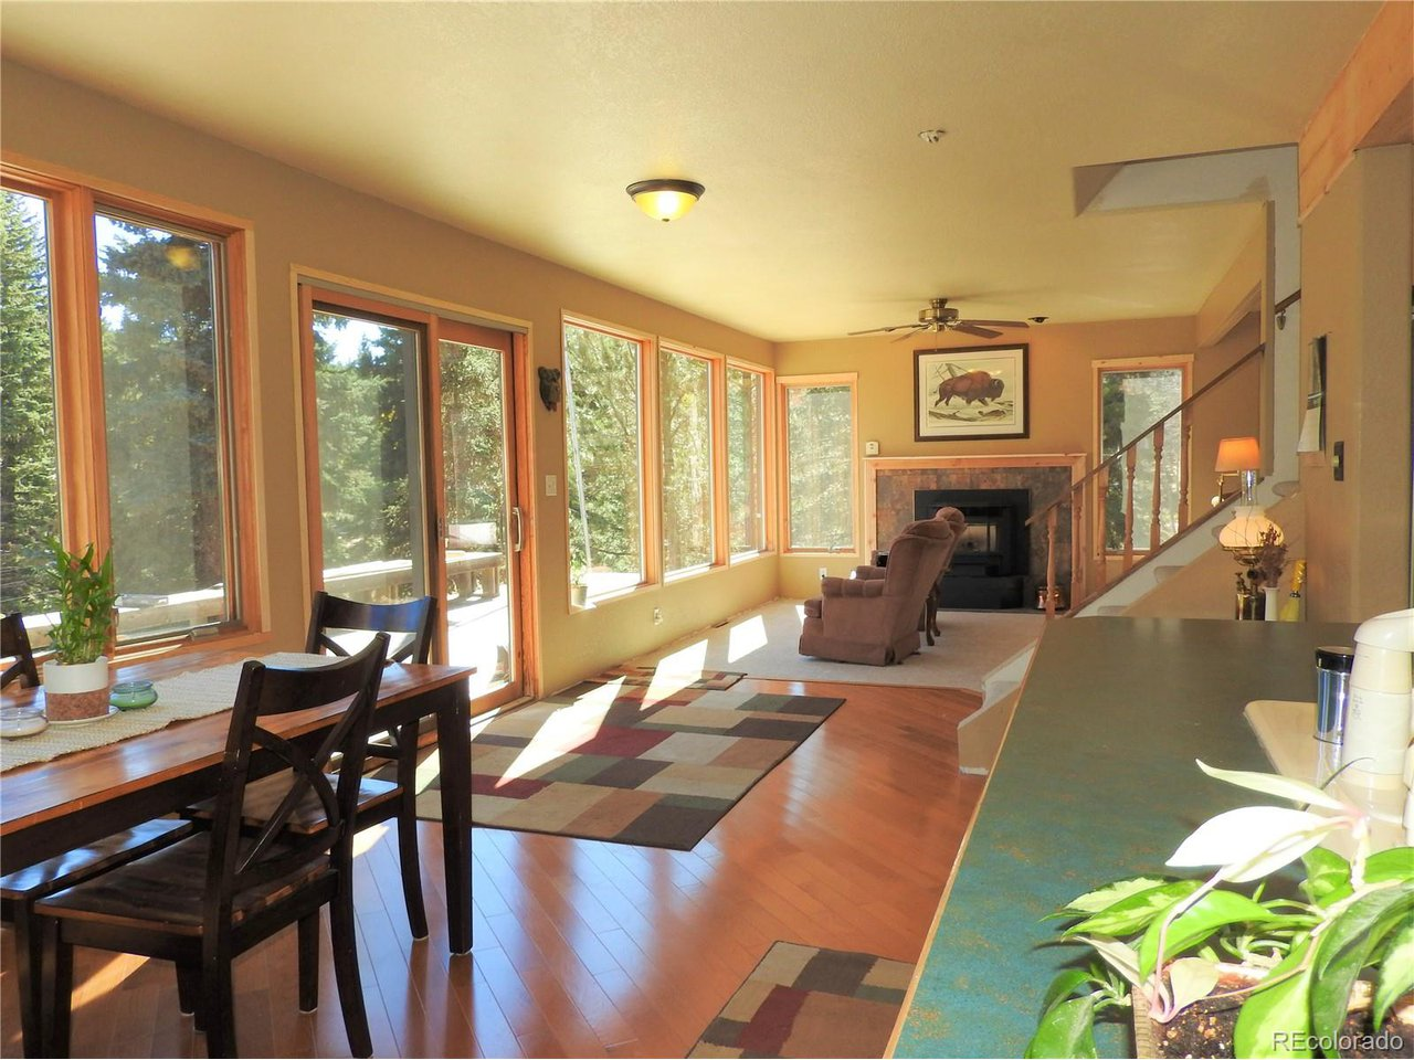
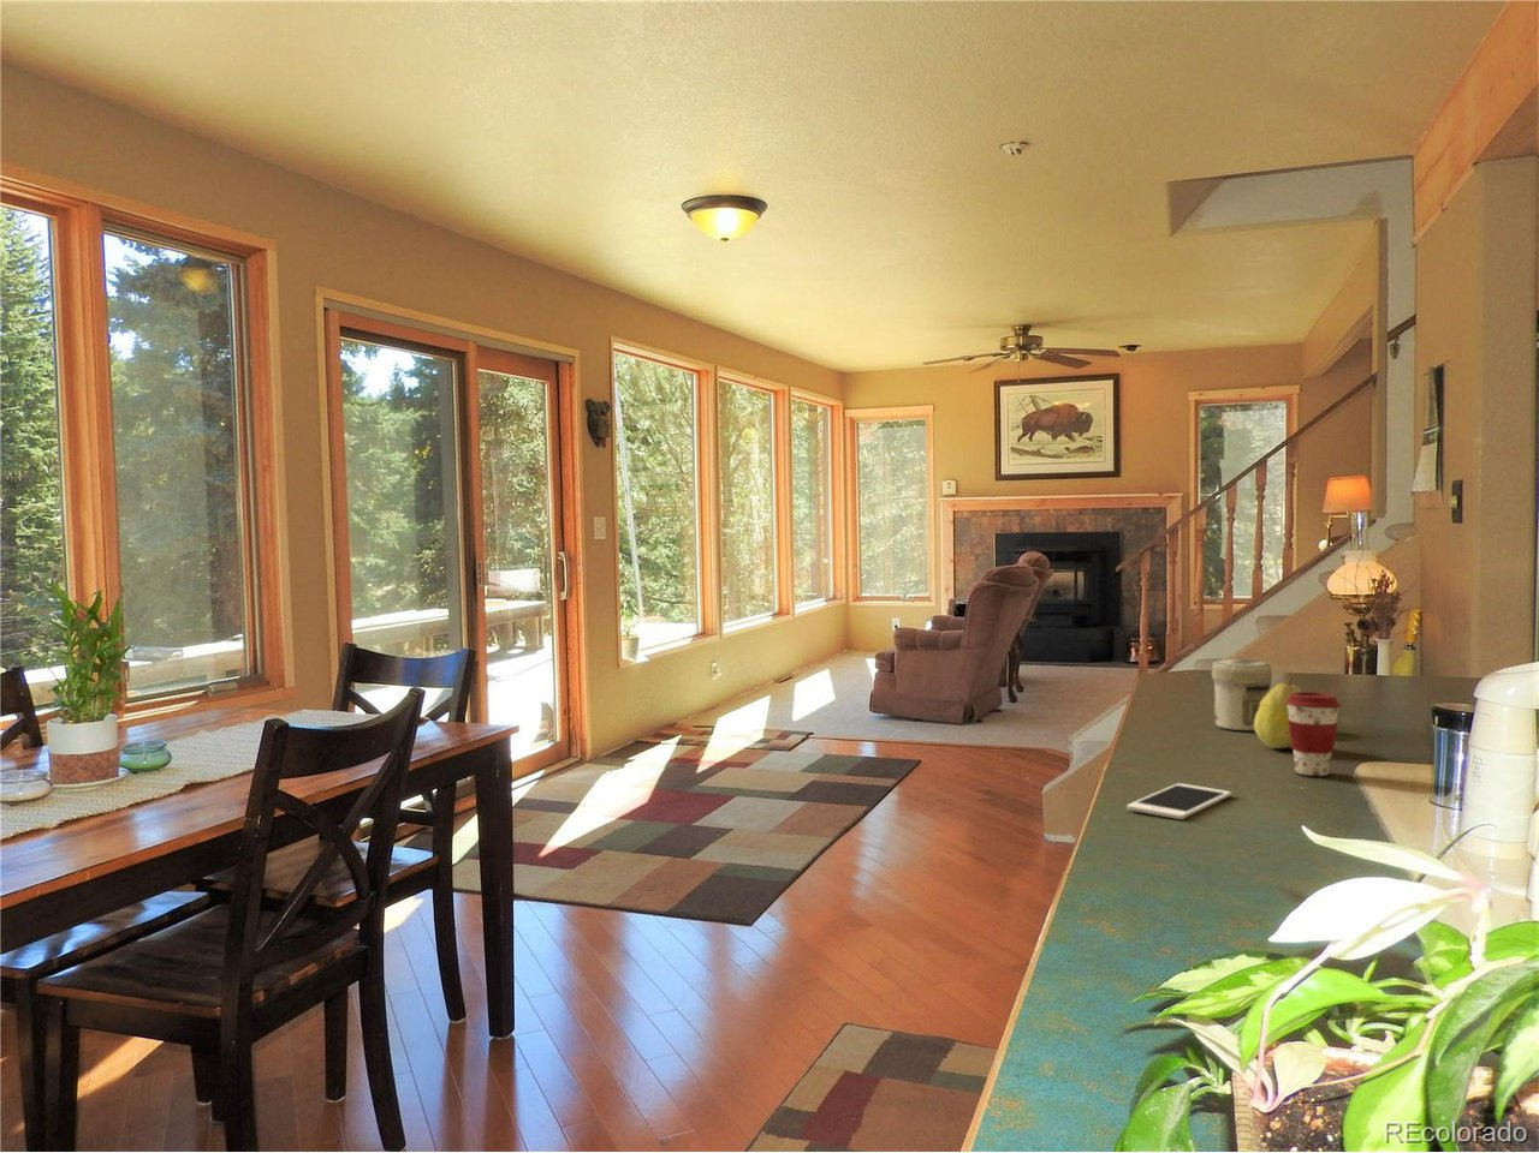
+ fruit (1283, 712)
+ jar (1241, 694)
+ coffee cup (1311, 733)
+ cell phone (1179, 799)
